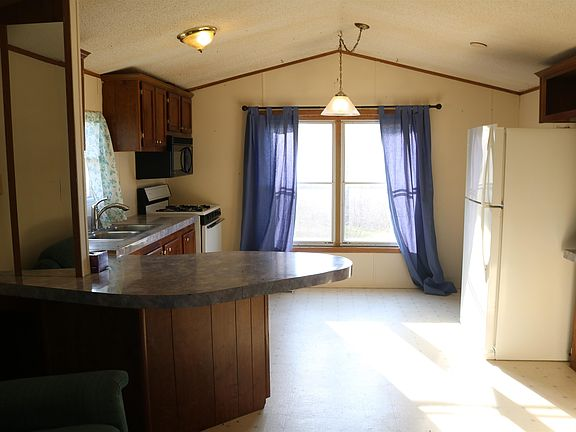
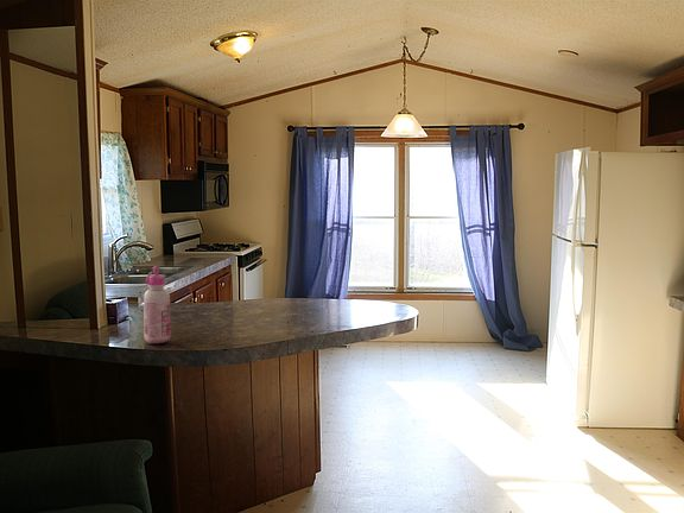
+ glue bottle (156, 304)
